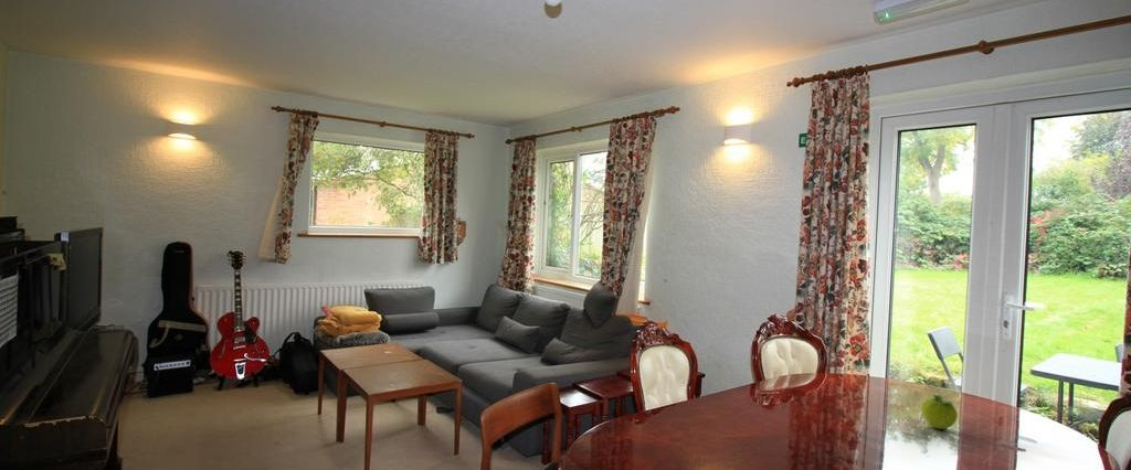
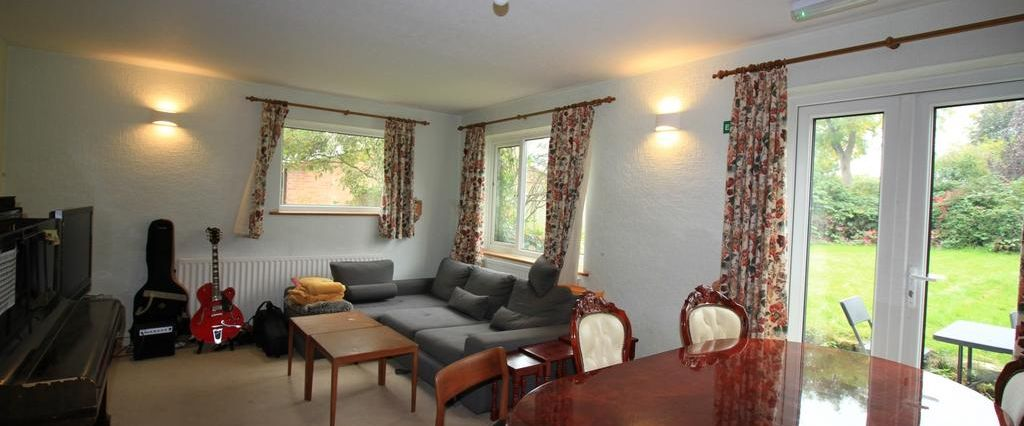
- fruit (939, 412)
